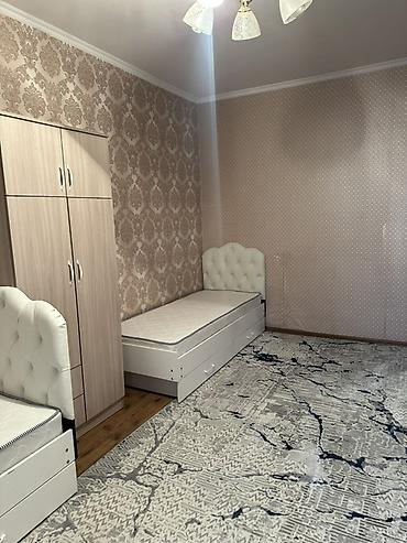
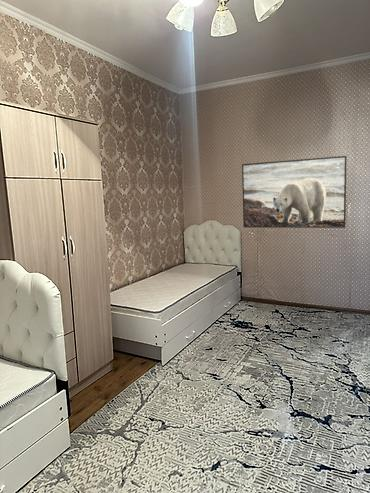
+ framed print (291, 194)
